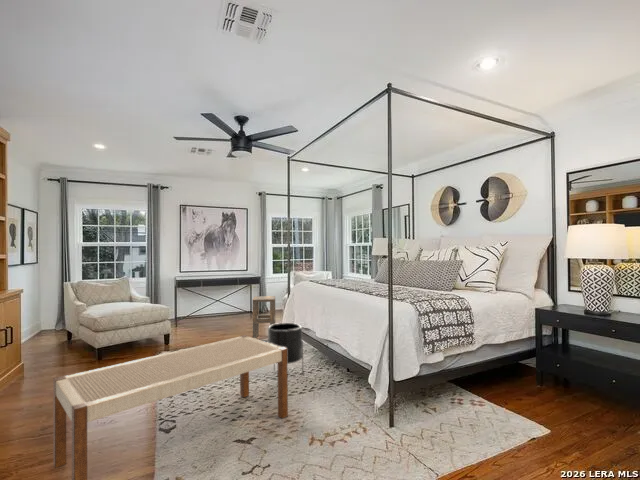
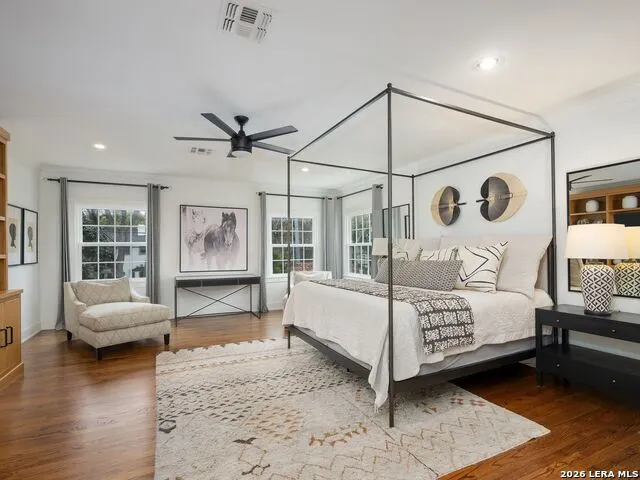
- side table (264, 317)
- planter (287, 351)
- bench (182, 392)
